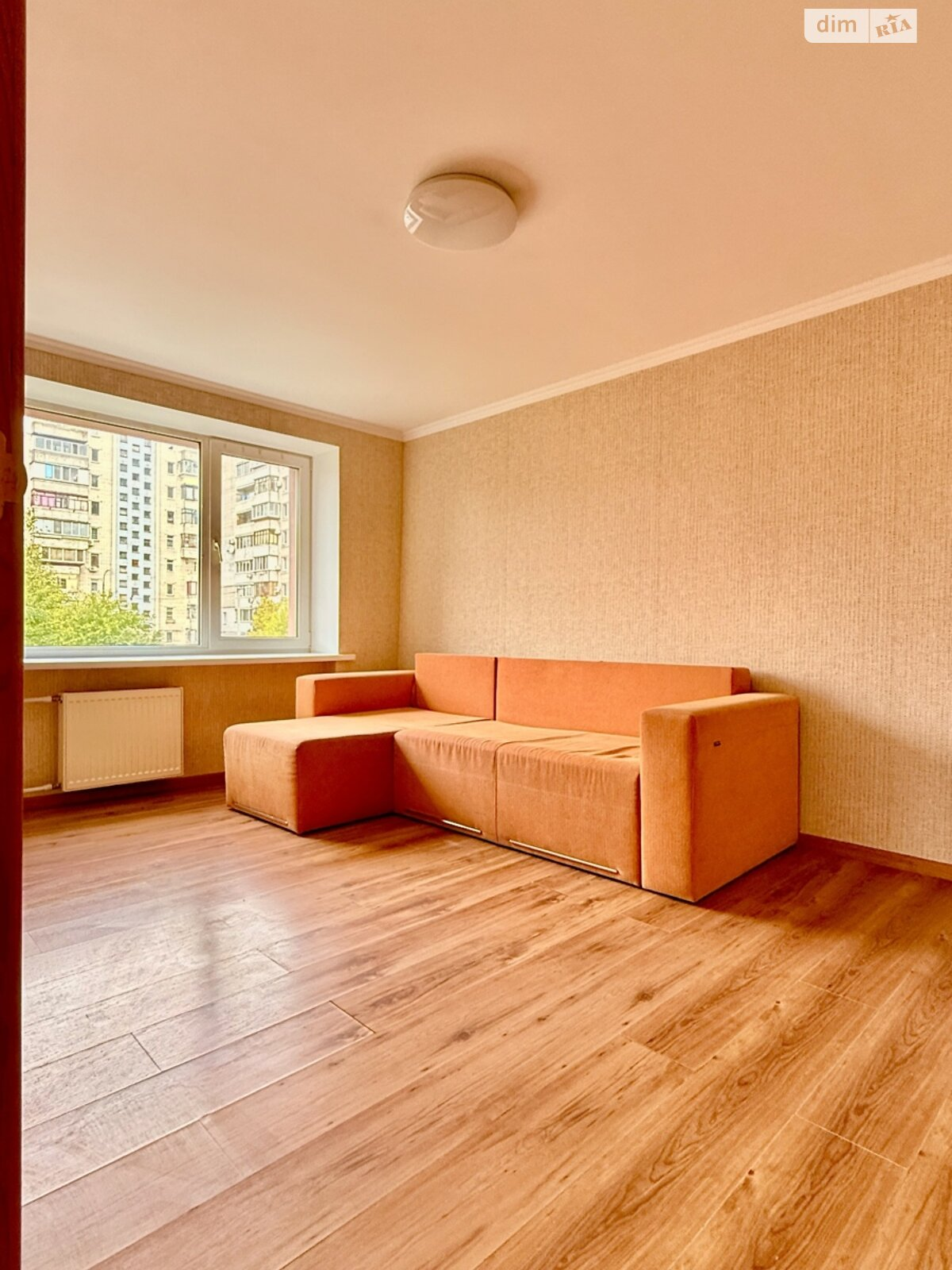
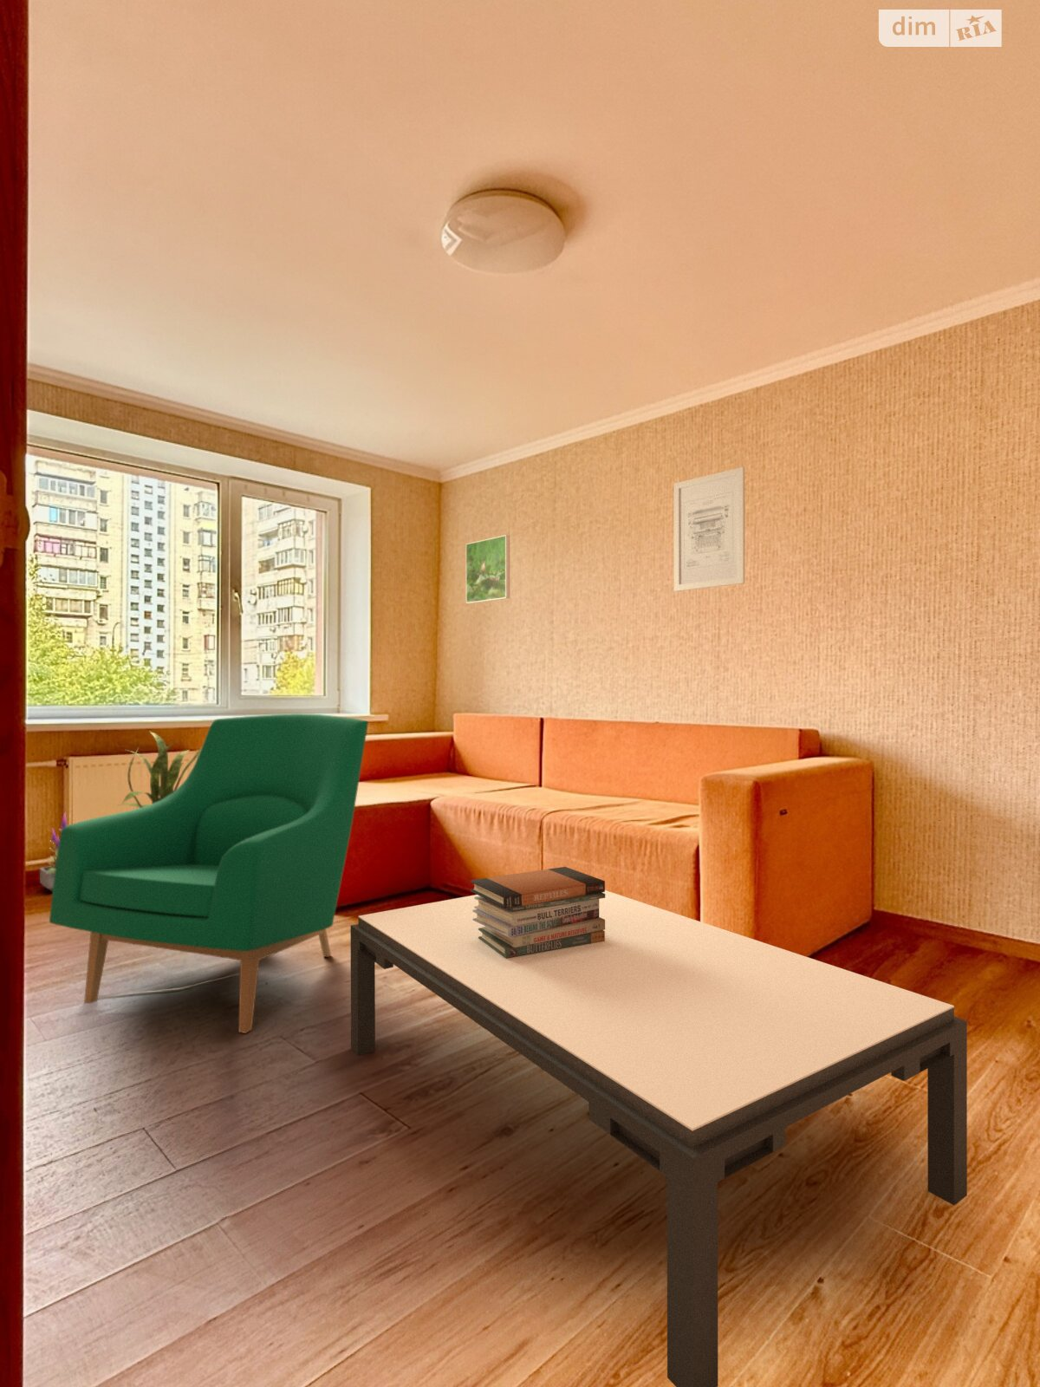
+ potted plant (57, 850)
+ armchair (232, 849)
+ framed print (487, 569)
+ wall art (707, 532)
+ house plant (163, 798)
+ coffee table (606, 1032)
+ book stack (537, 910)
